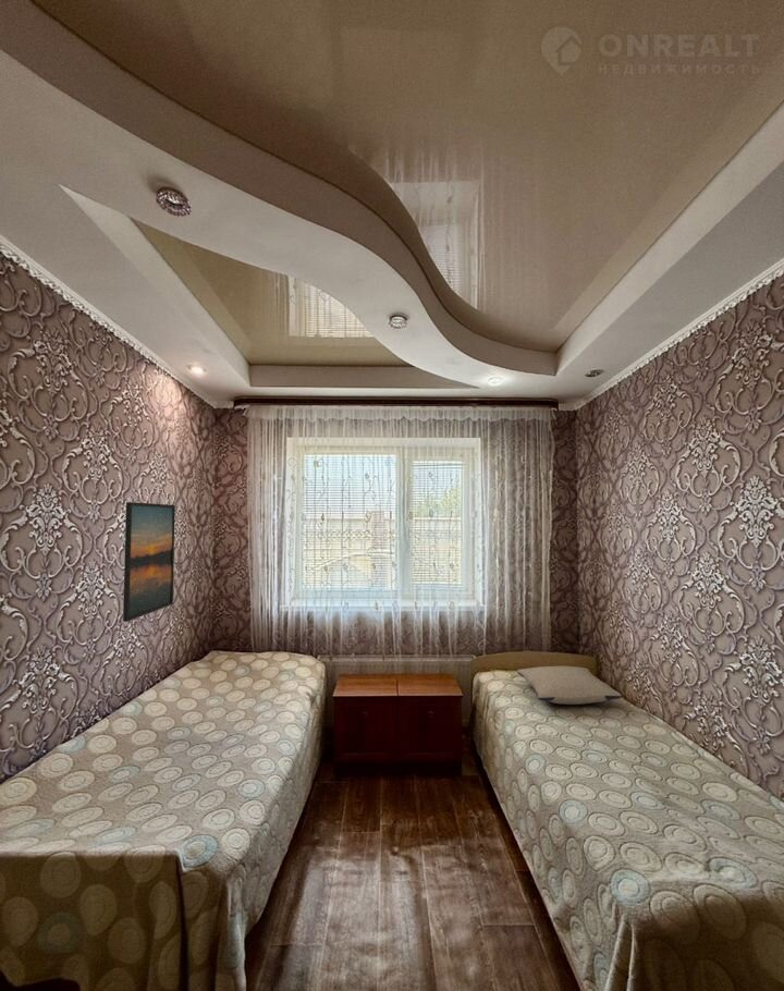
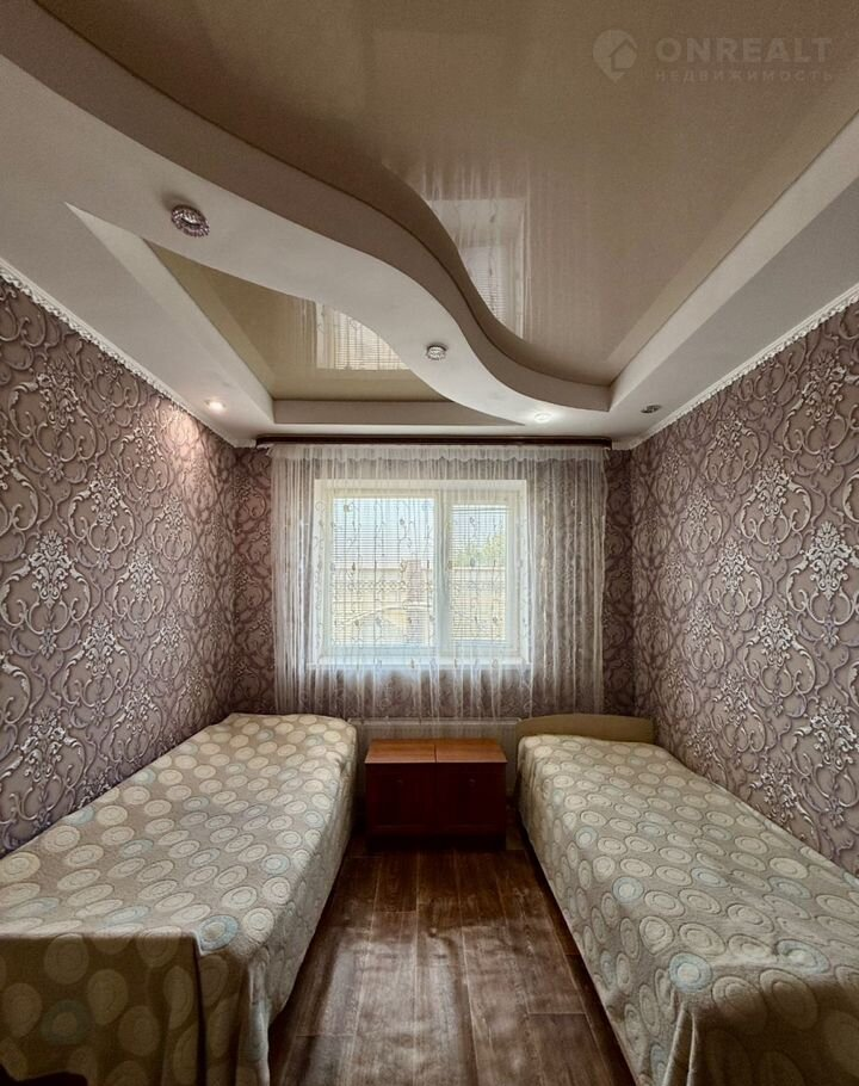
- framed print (151, 558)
- pillow (565, 683)
